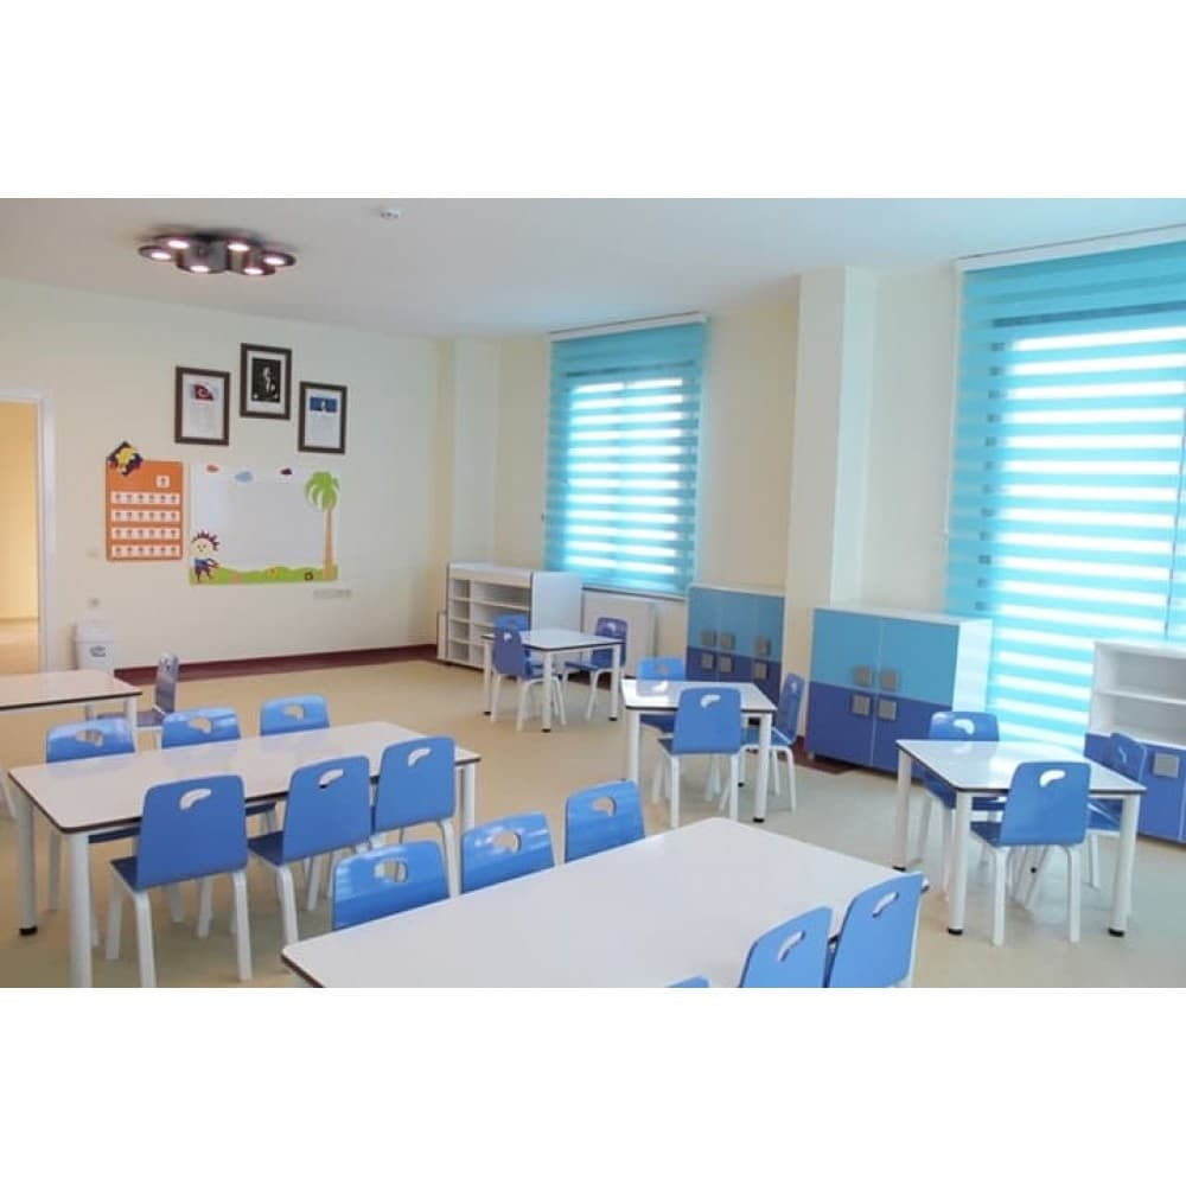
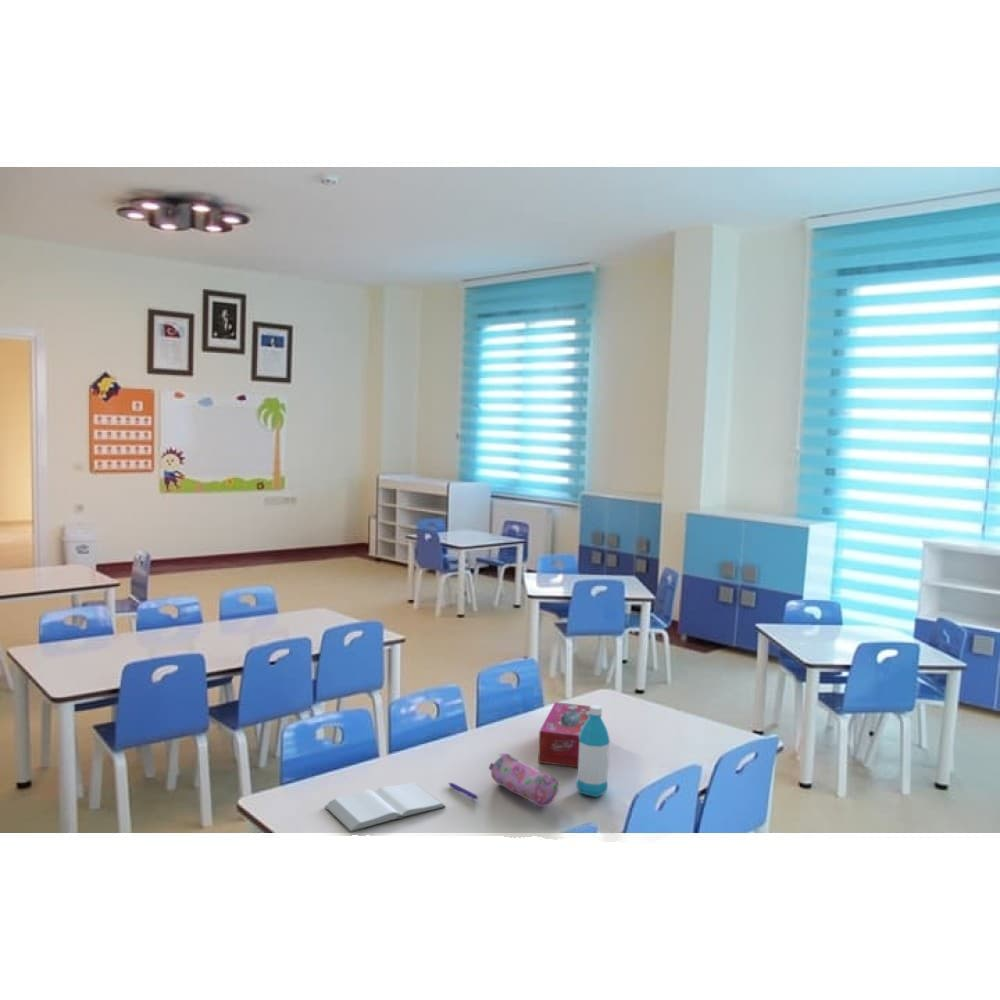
+ water bottle (593, 749)
+ pencil case (523, 778)
+ book (385, 802)
+ pen (462, 790)
+ tissue box (570, 733)
